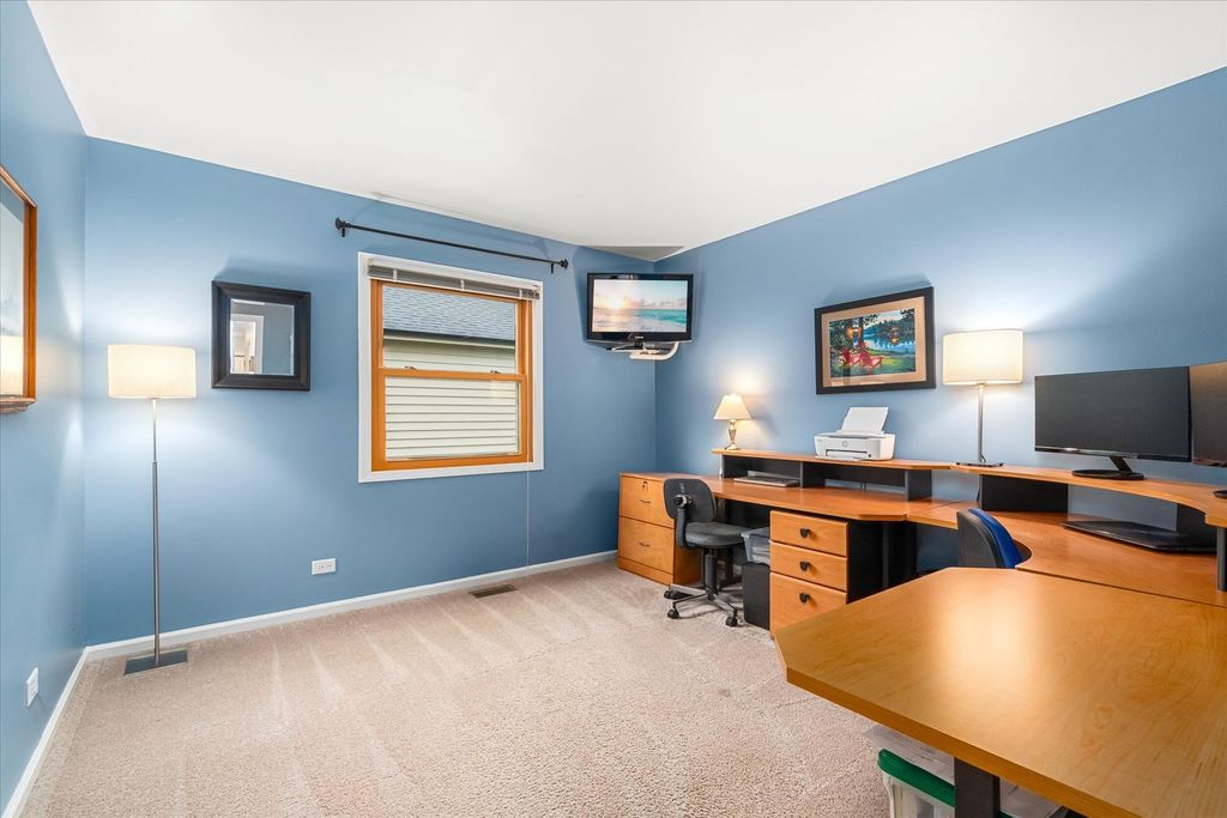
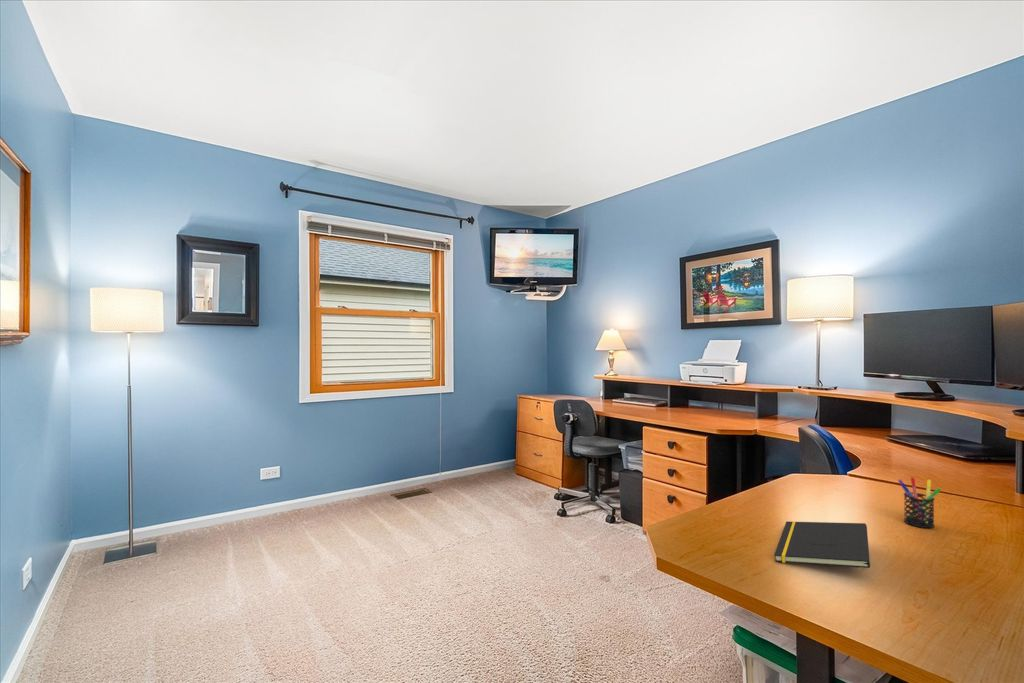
+ pen holder (921, 500)
+ notepad (822, 541)
